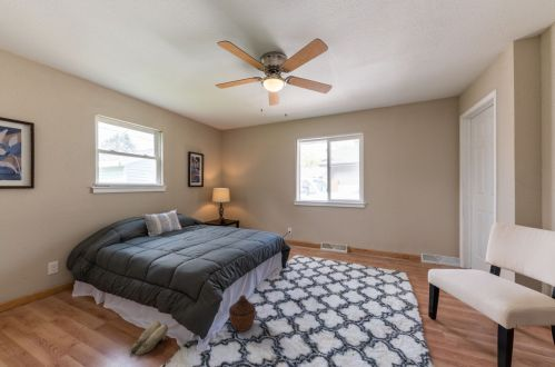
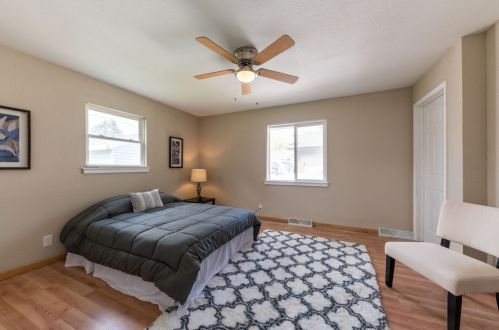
- woven basket (241, 310)
- slippers (149, 337)
